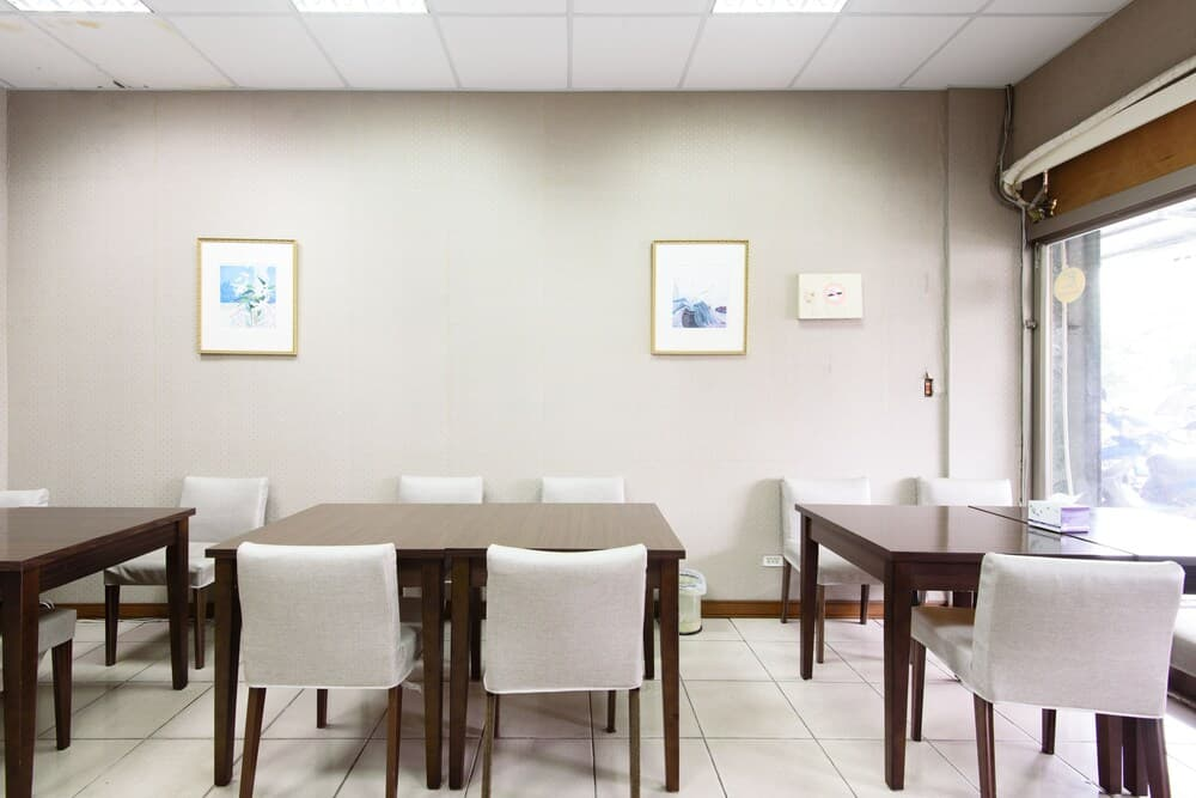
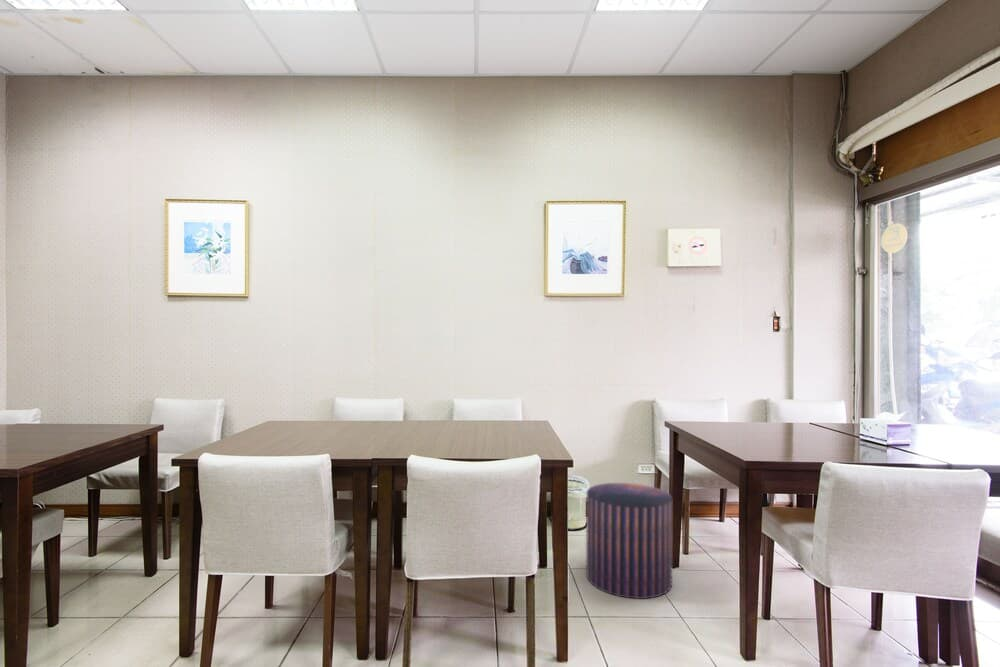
+ stool (628, 536)
